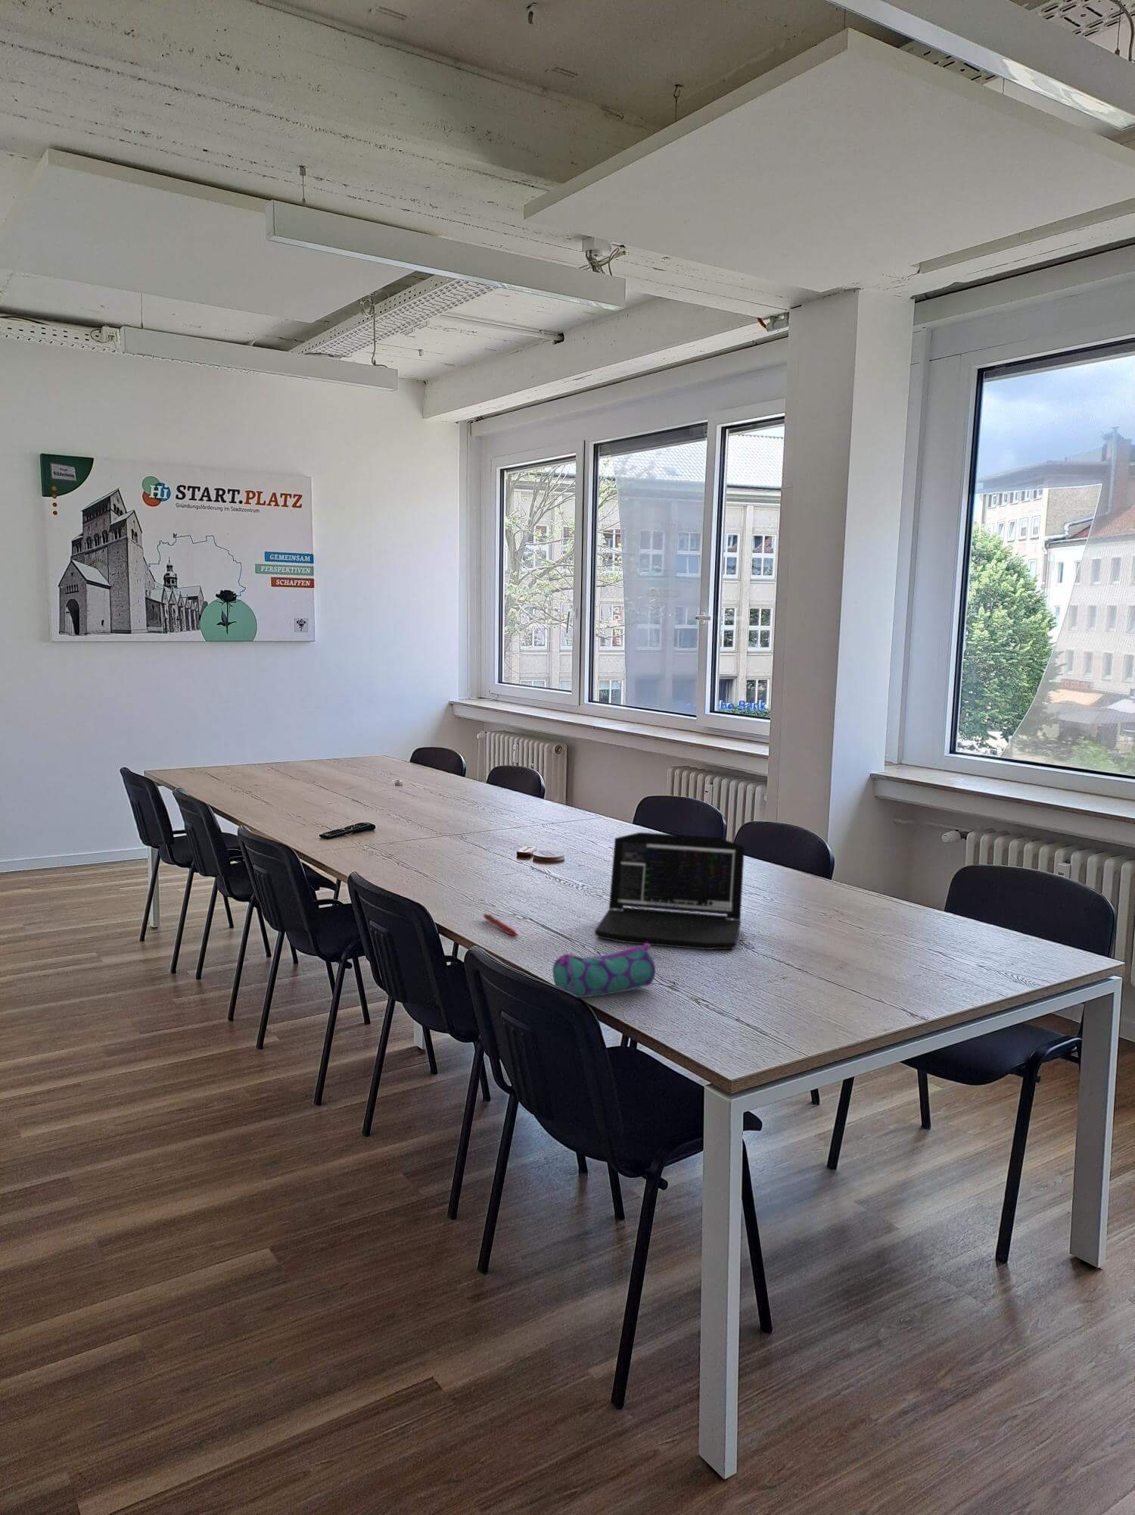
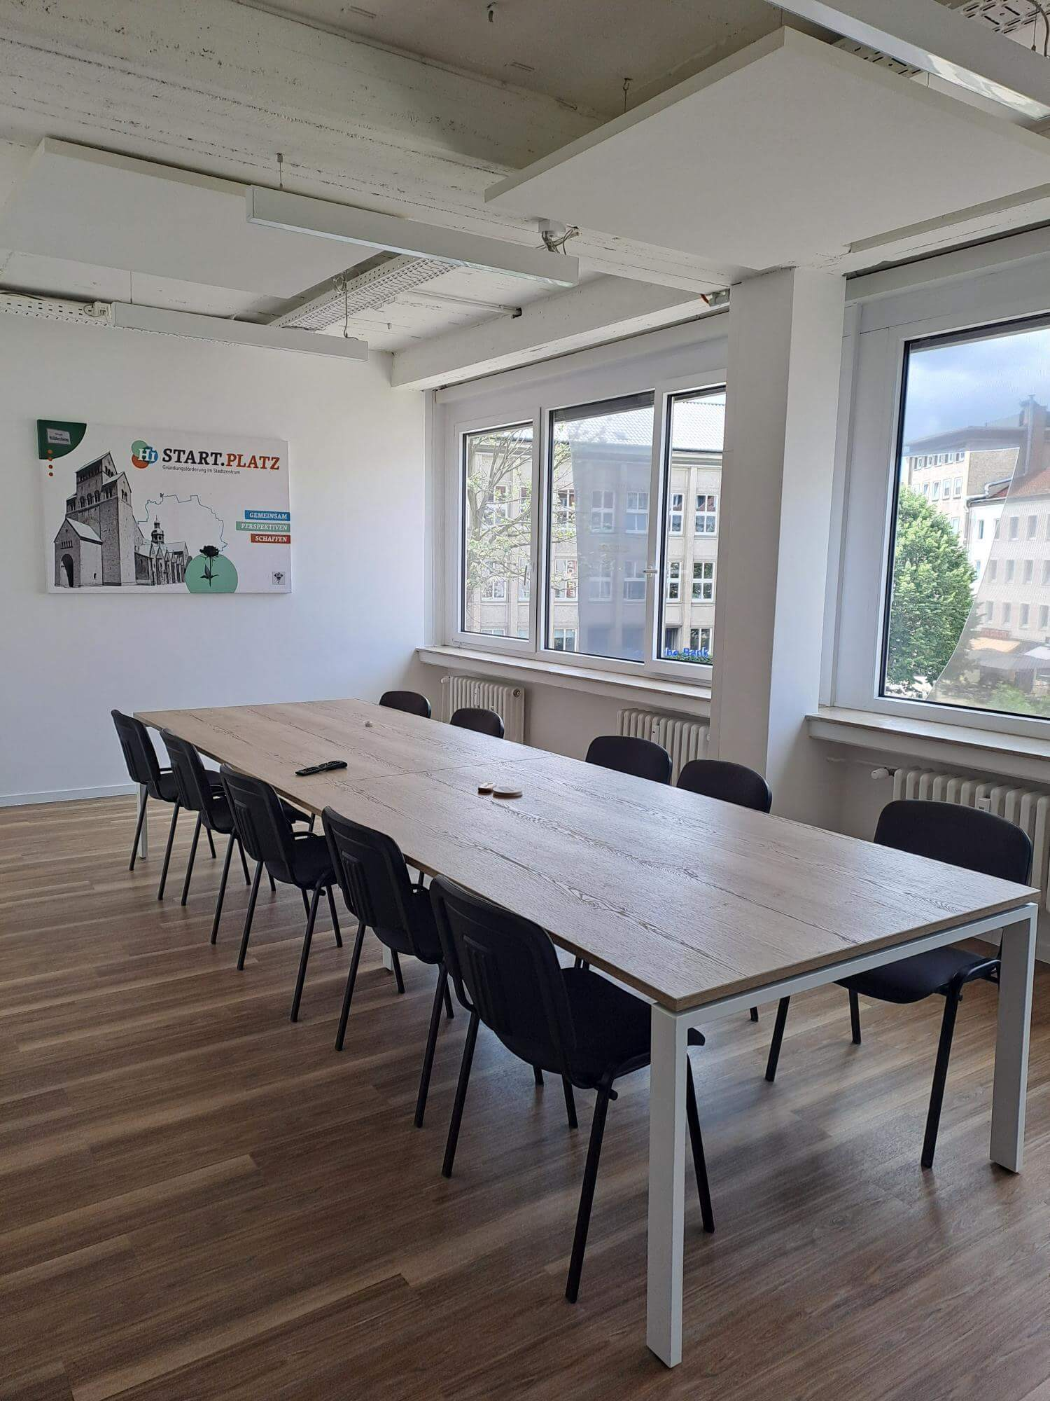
- pencil case (604, 970)
- laptop (671, 889)
- pen (501, 923)
